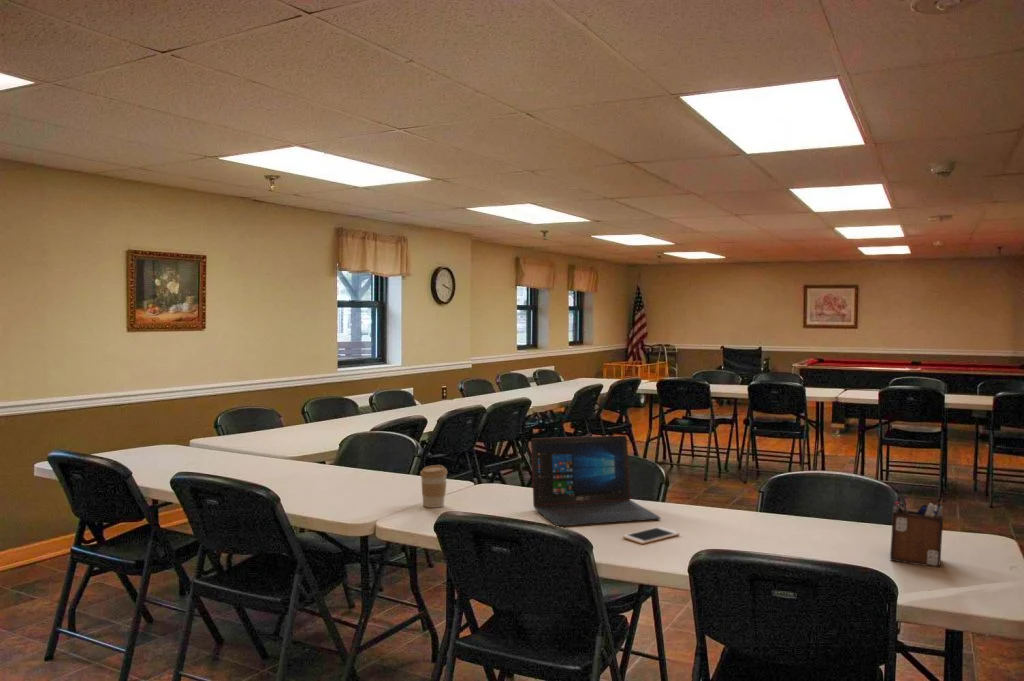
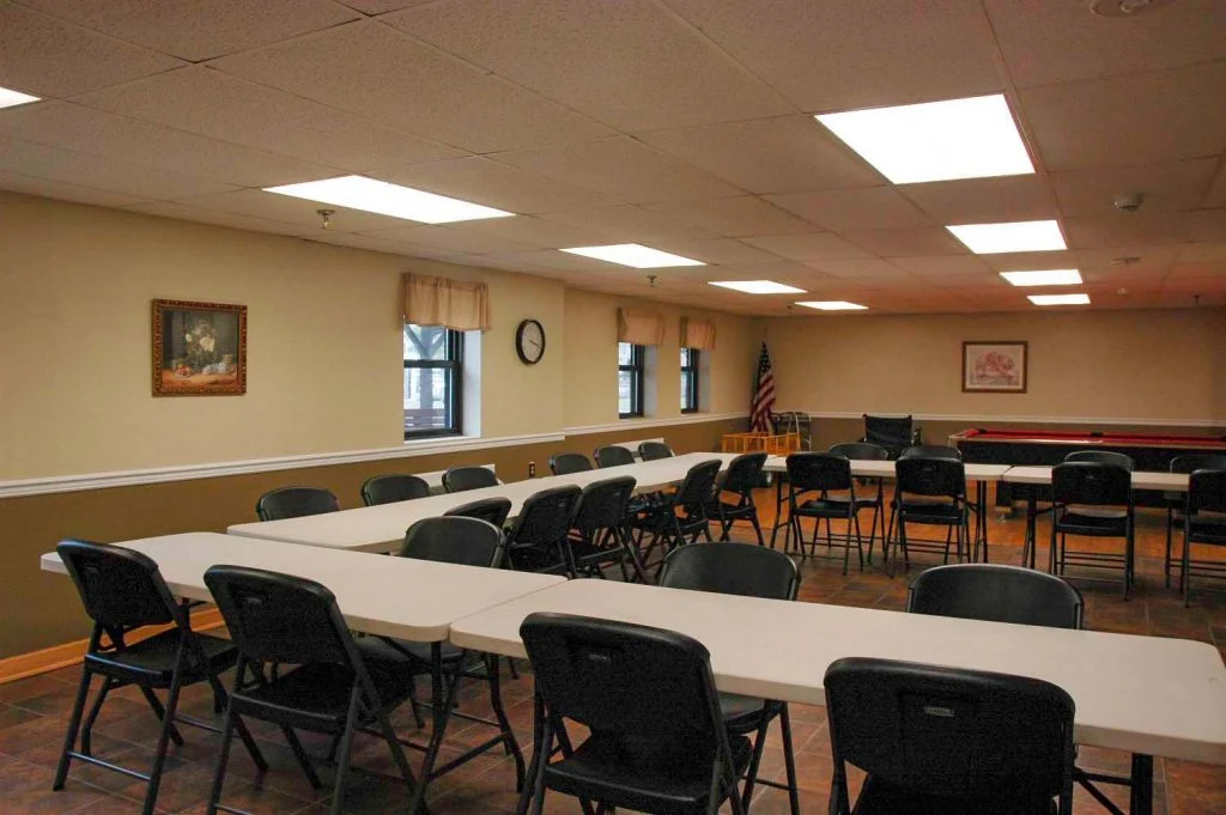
- coffee cup (433, 485)
- desk organizer (916, 527)
- laptop (594, 478)
- cell phone (651, 535)
